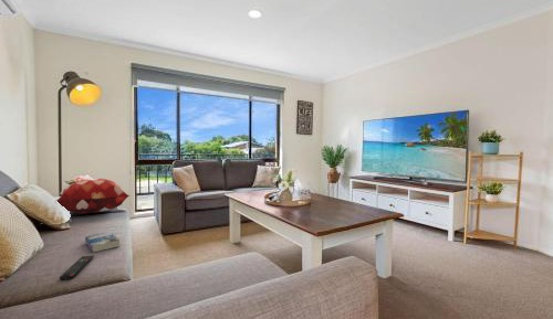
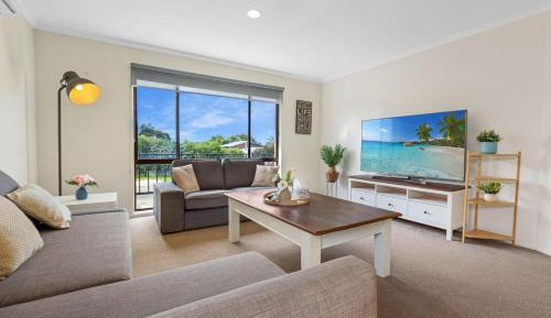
- decorative pillow (94, 194)
- remote control (77, 266)
- book (102, 241)
